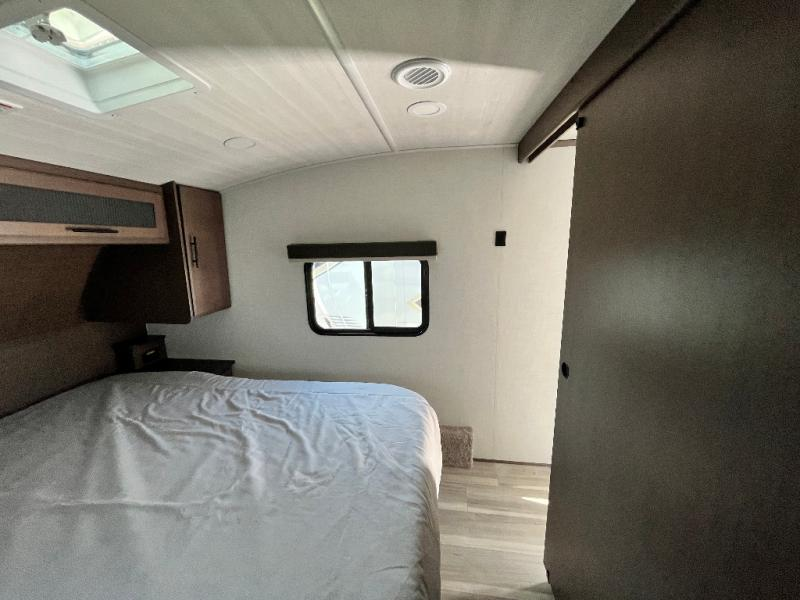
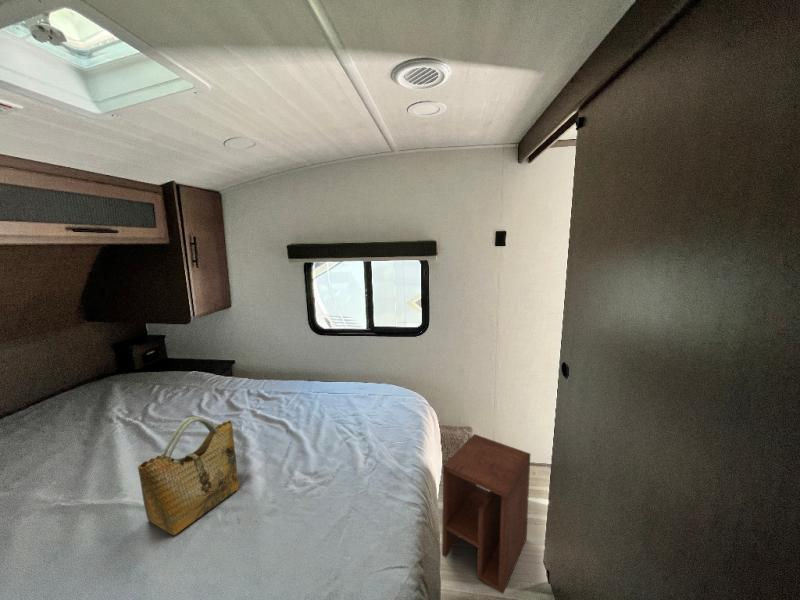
+ side table (486, 503)
+ grocery bag (191, 462)
